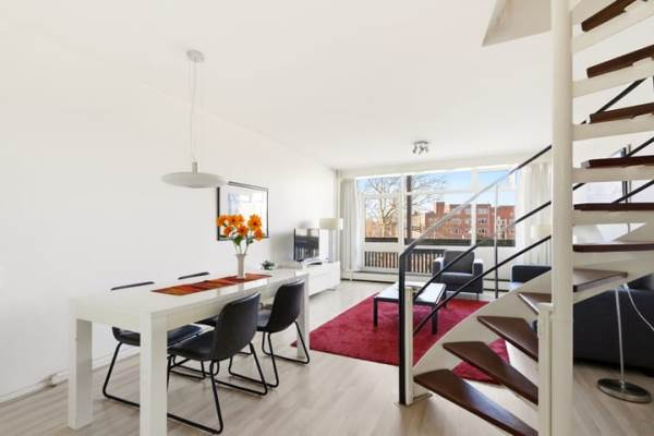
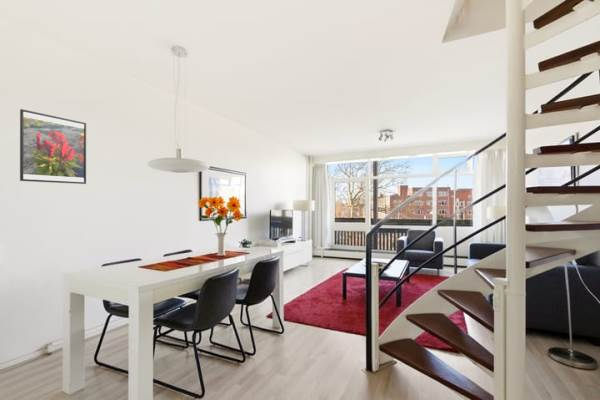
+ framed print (55, 149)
